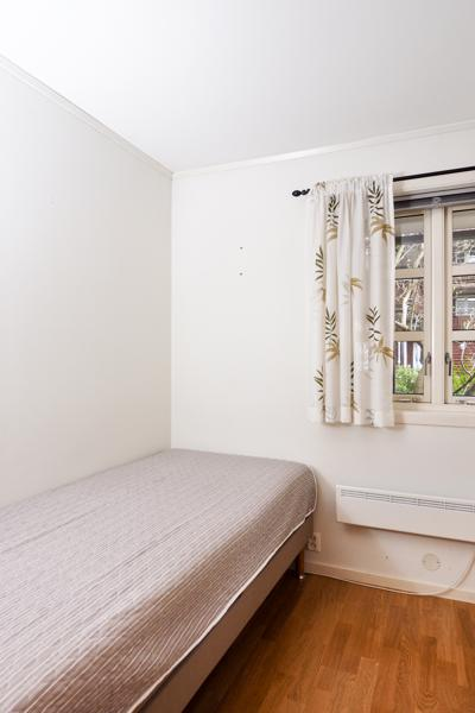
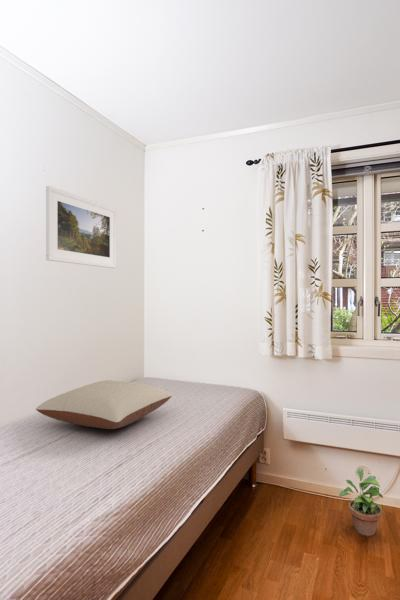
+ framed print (85, 231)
+ pillow (108, 403)
+ potted plant (360, 500)
